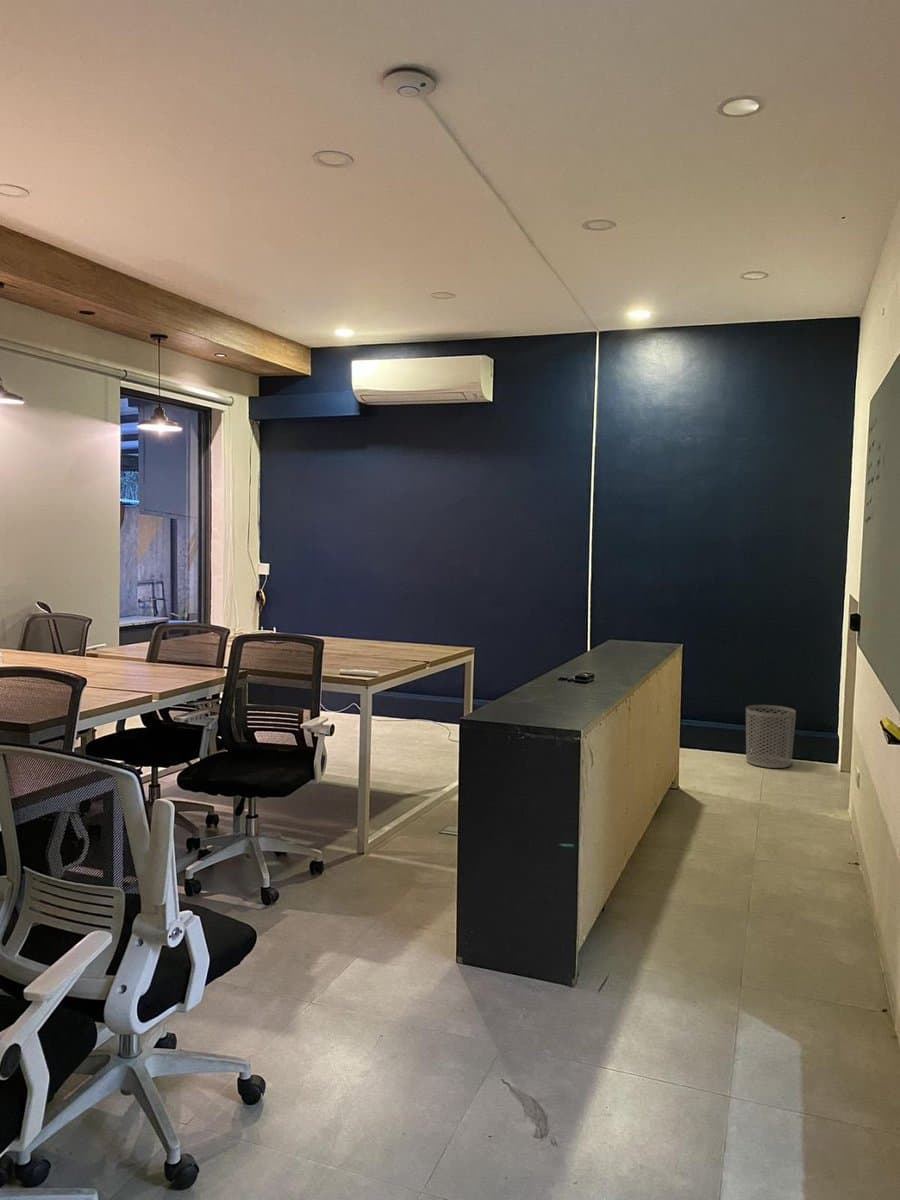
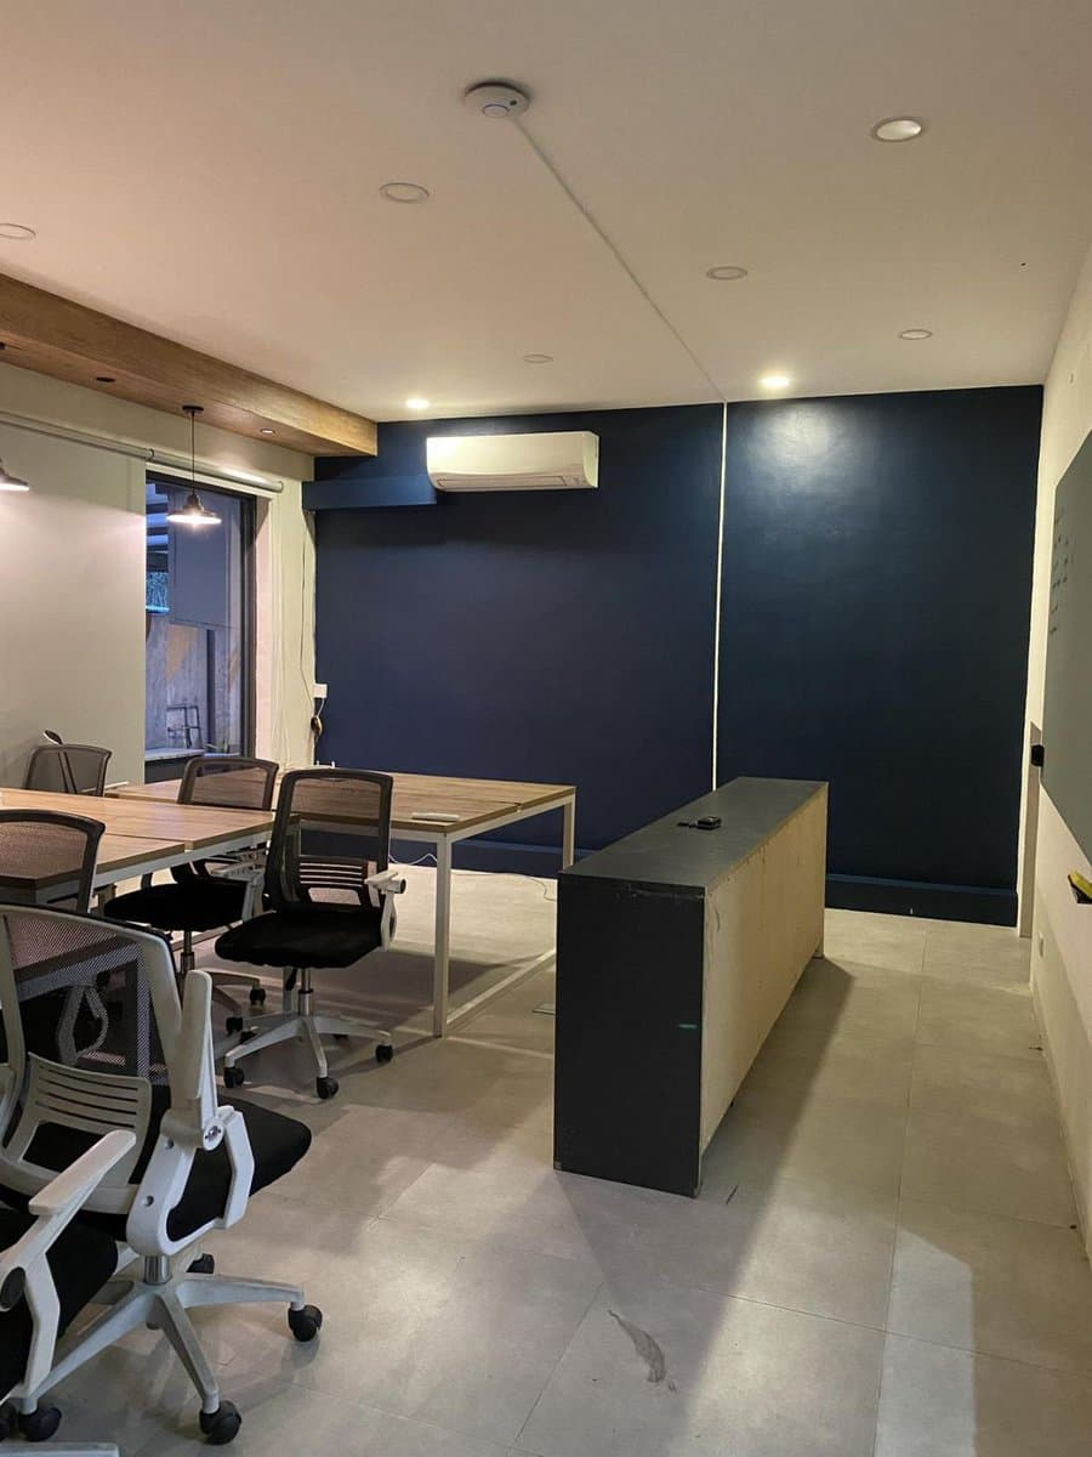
- waste bin (769, 736)
